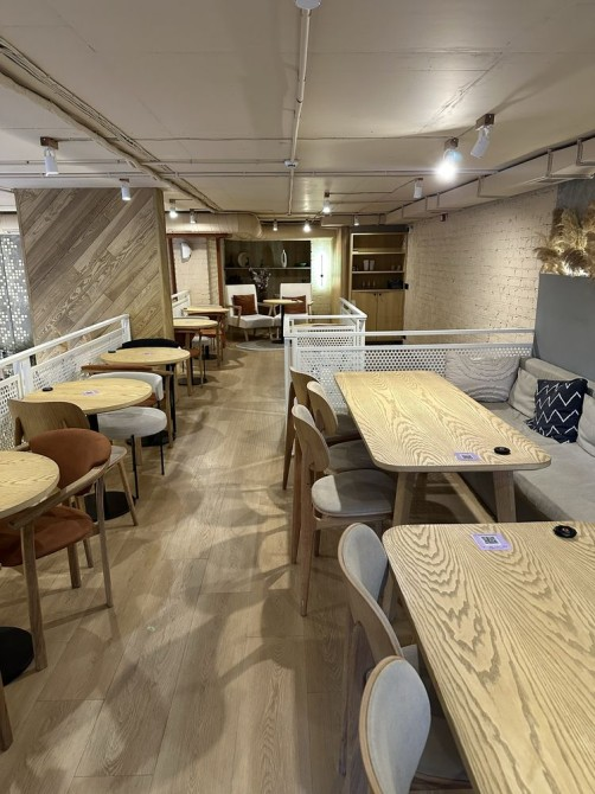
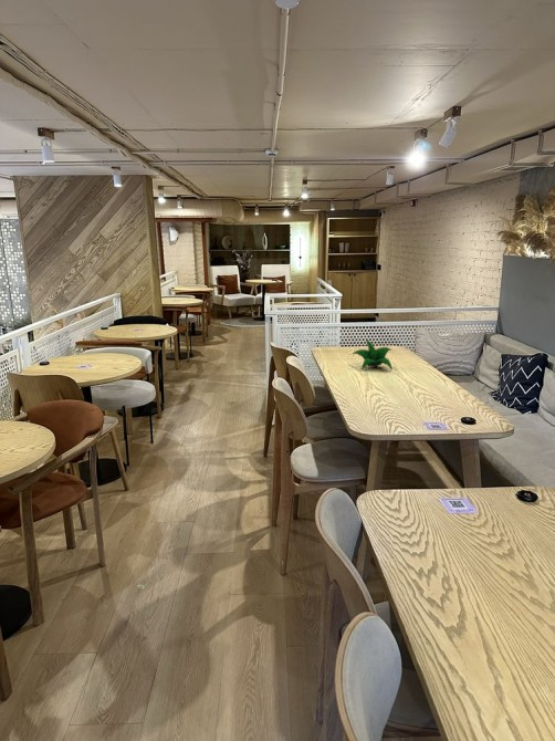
+ succulent plant (375, 354)
